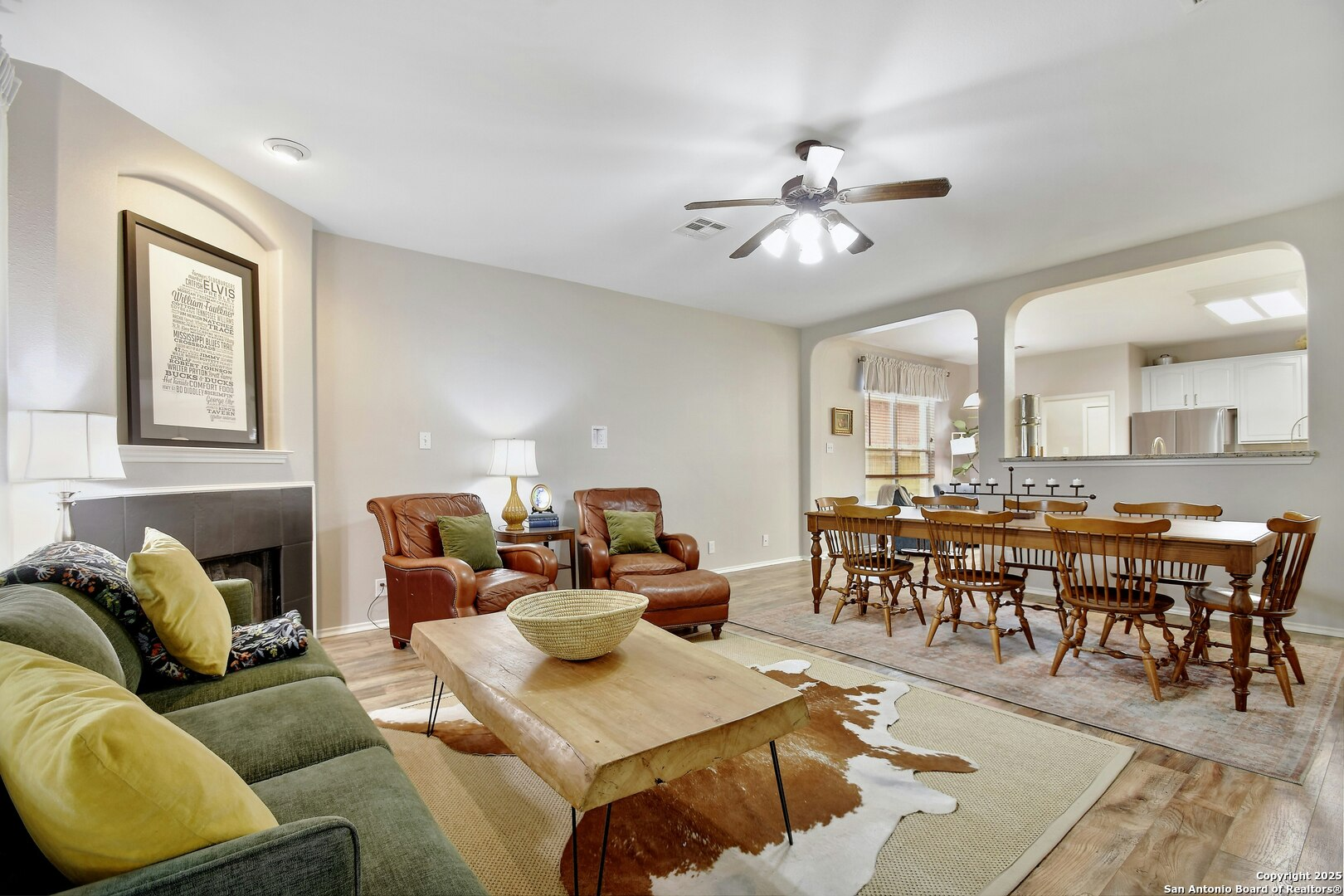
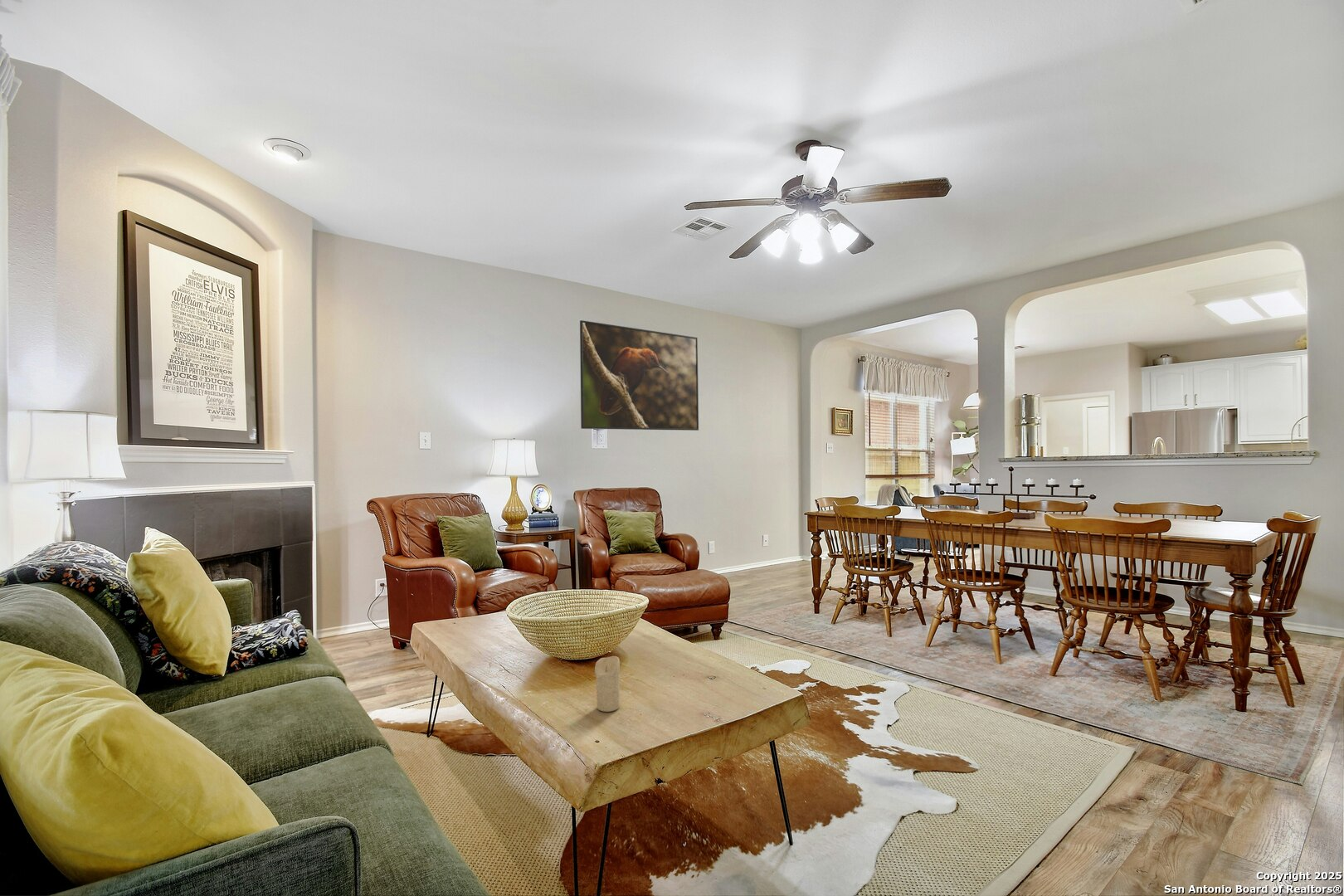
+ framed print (643, 379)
+ candle (607, 683)
